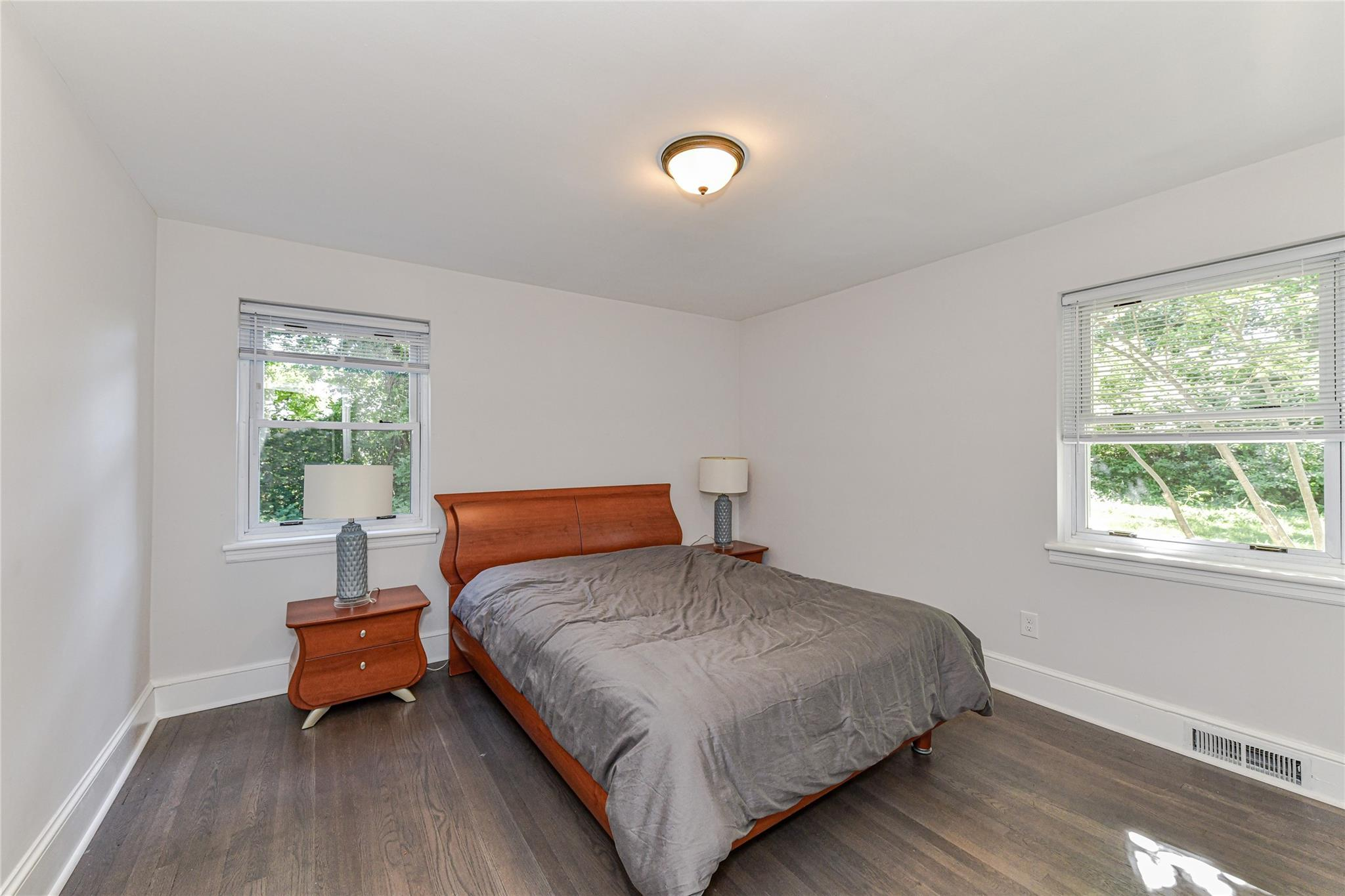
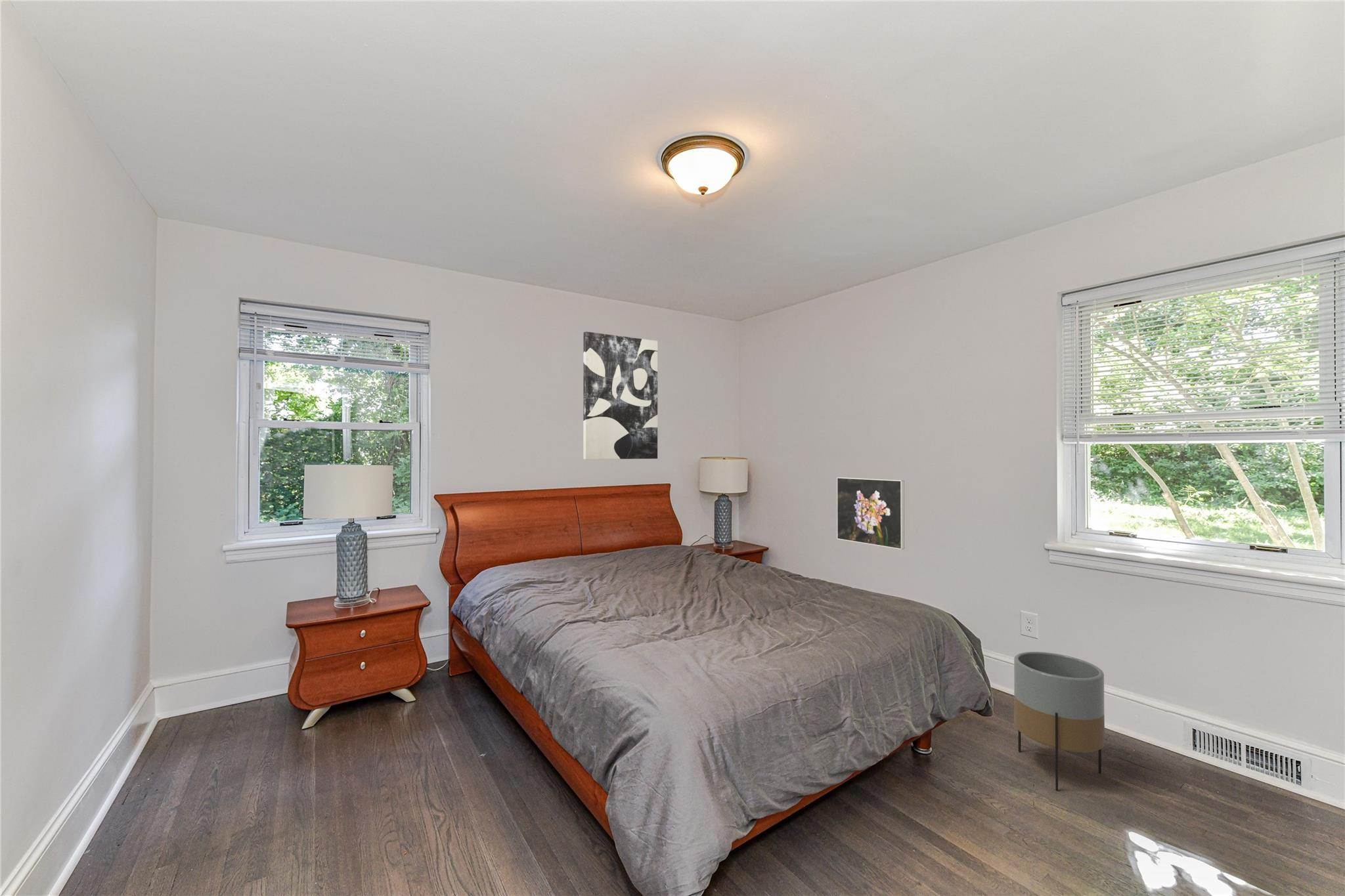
+ wall art (621, 398)
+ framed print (868, 511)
+ planter (1059, 717)
